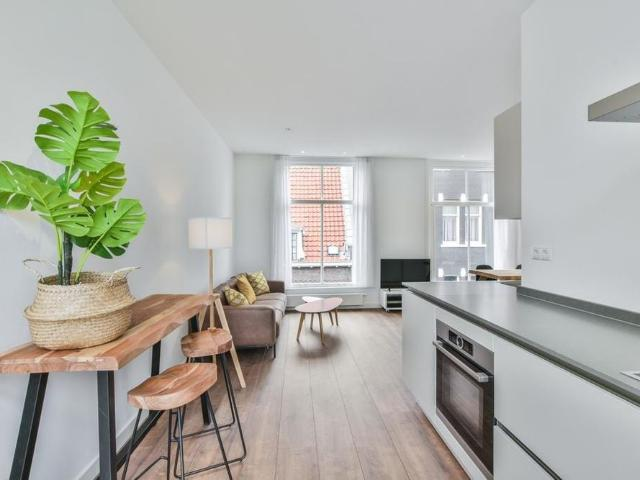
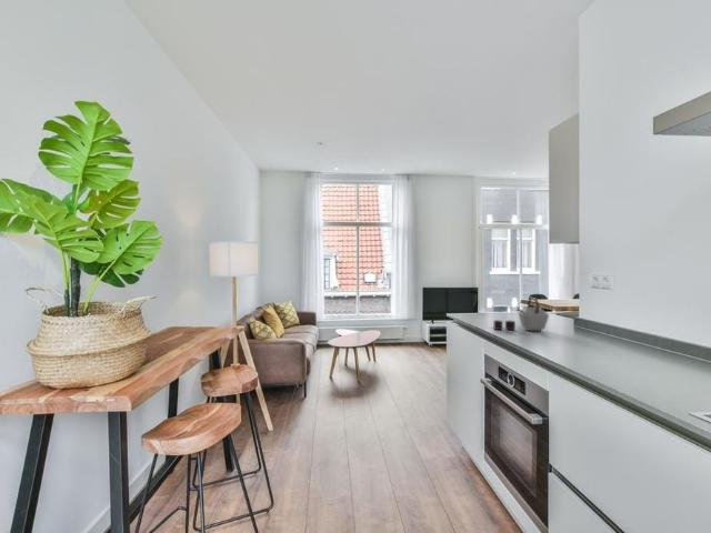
+ kettle (519, 313)
